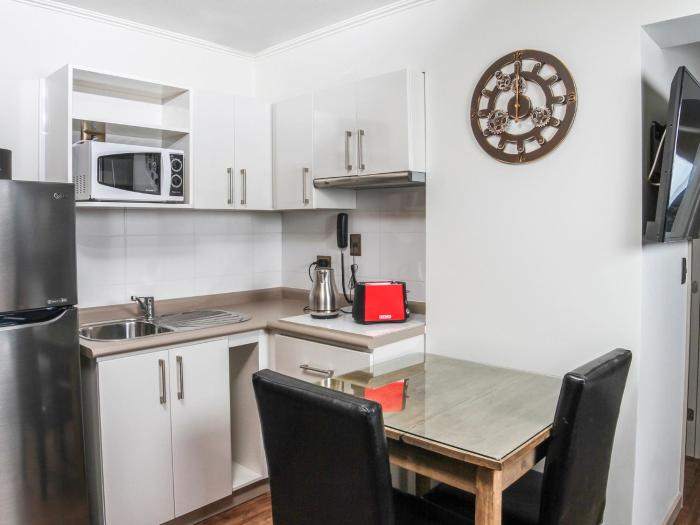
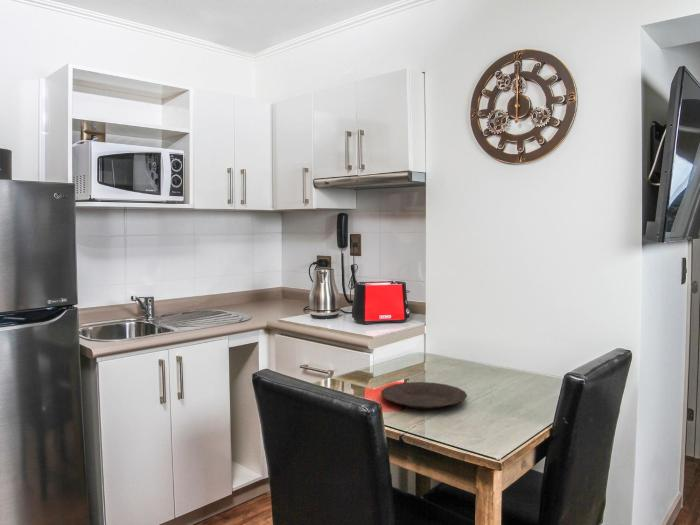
+ plate (423, 397)
